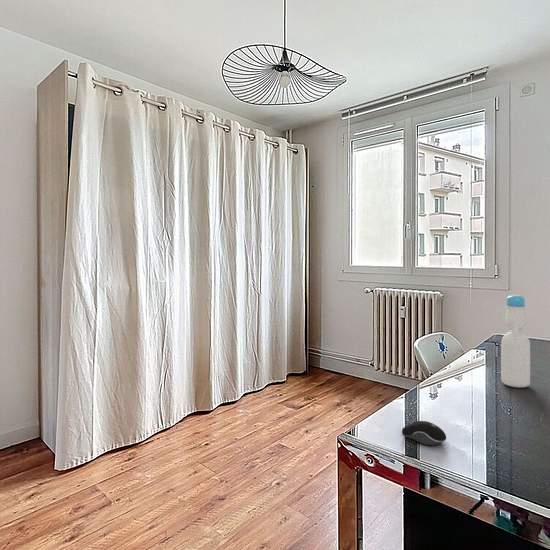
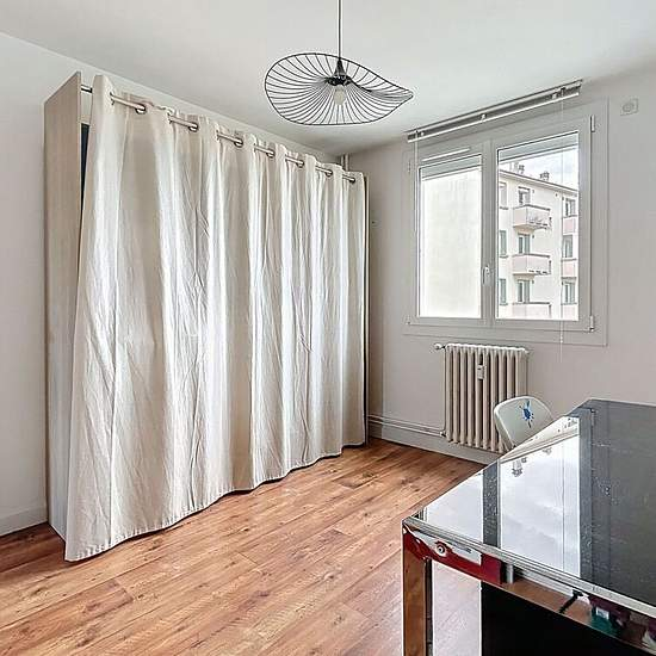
- bottle (515, 339)
- computer mouse (424, 430)
